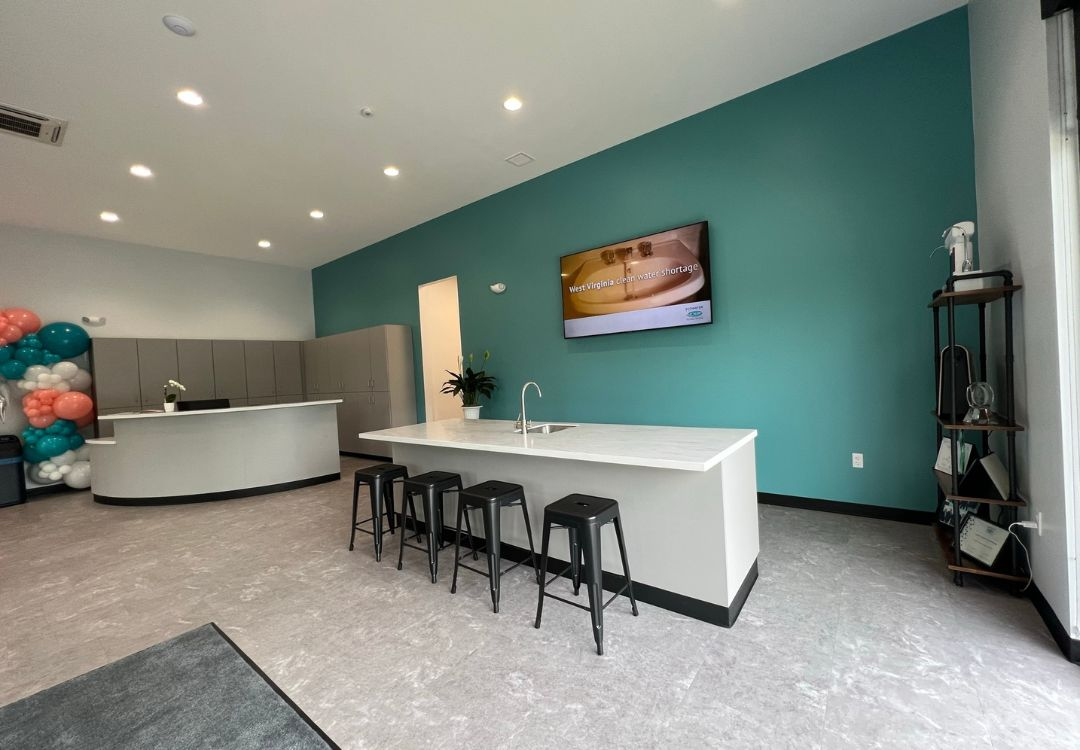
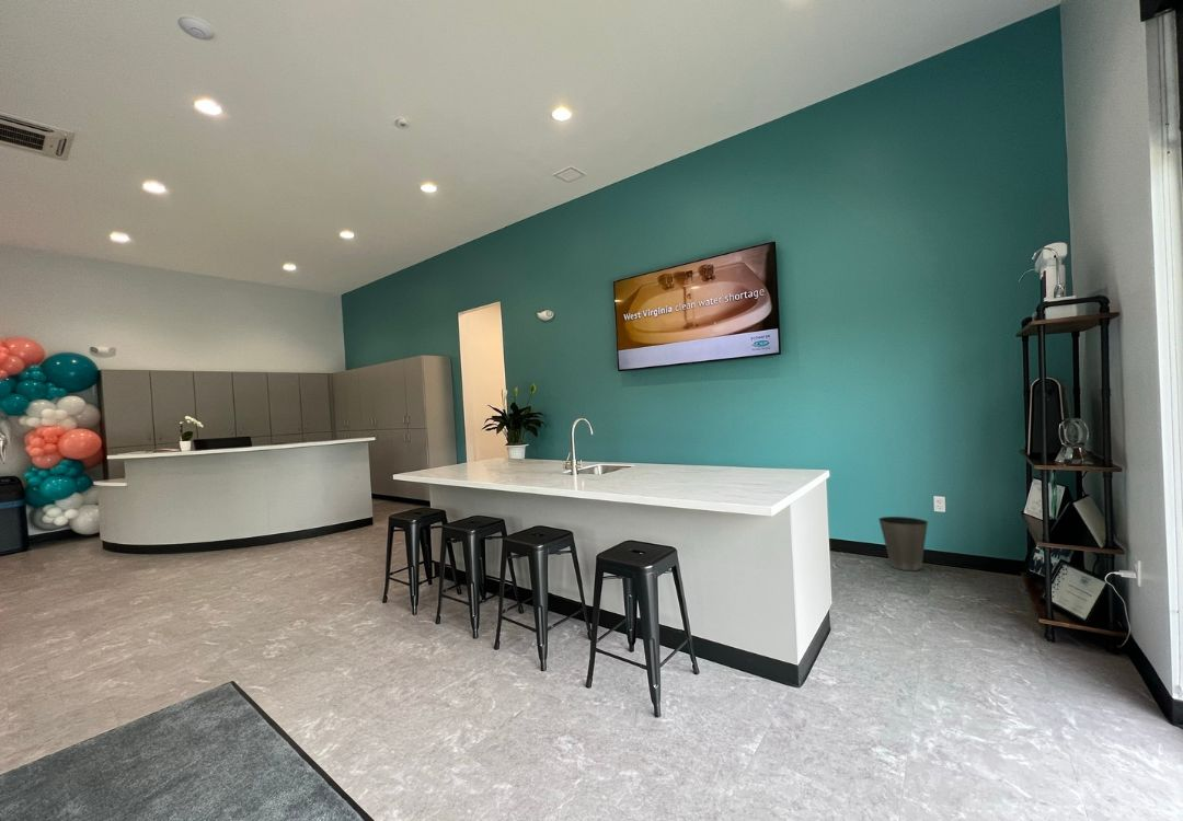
+ waste basket (904, 543)
